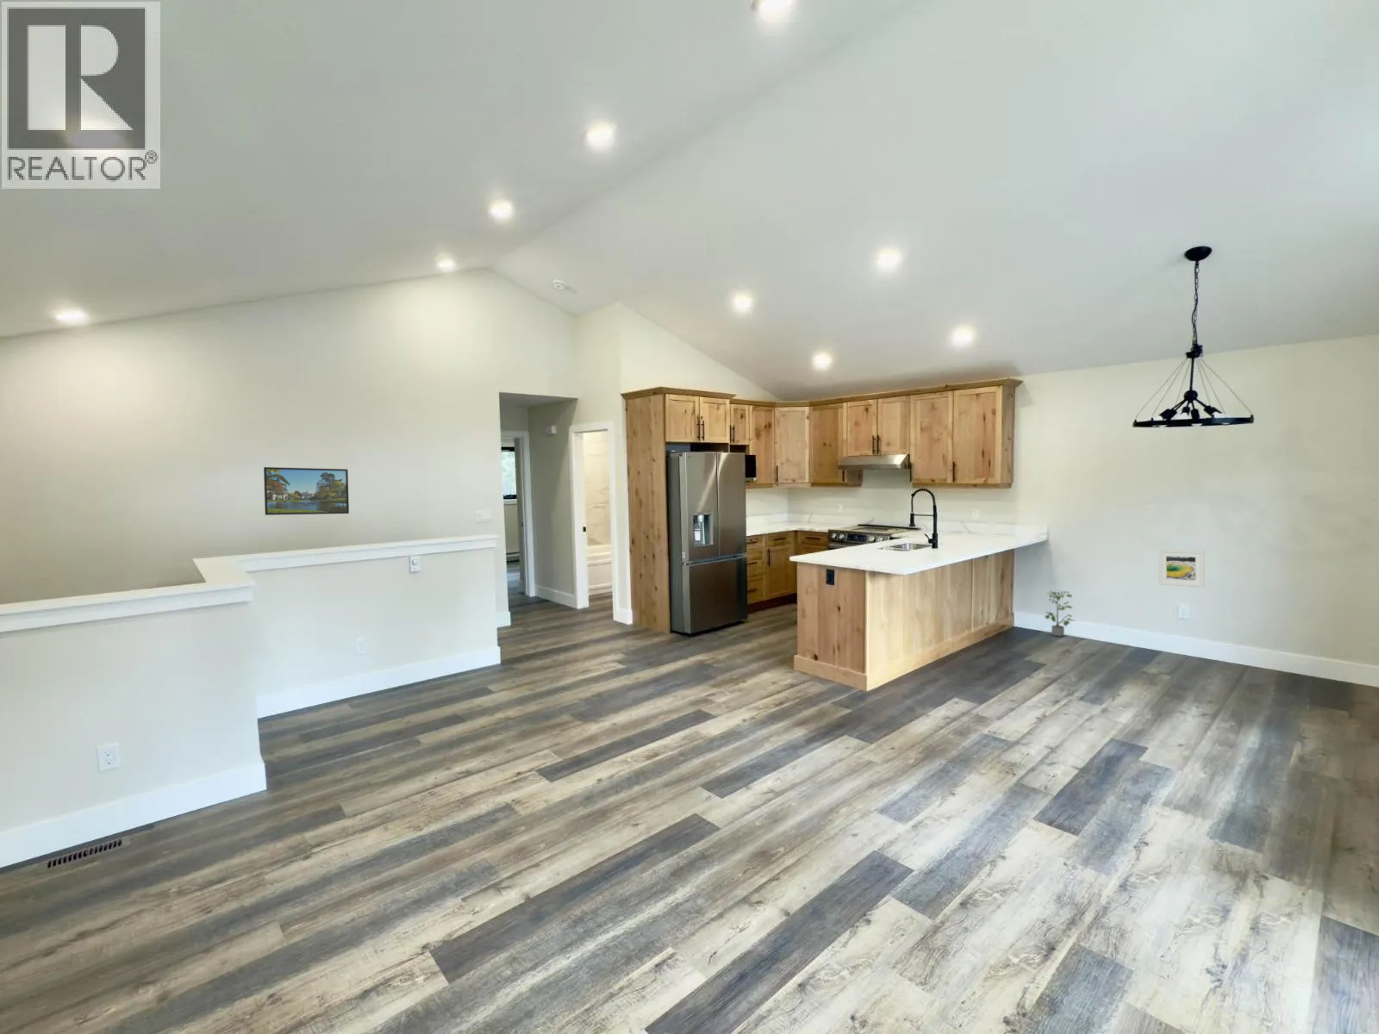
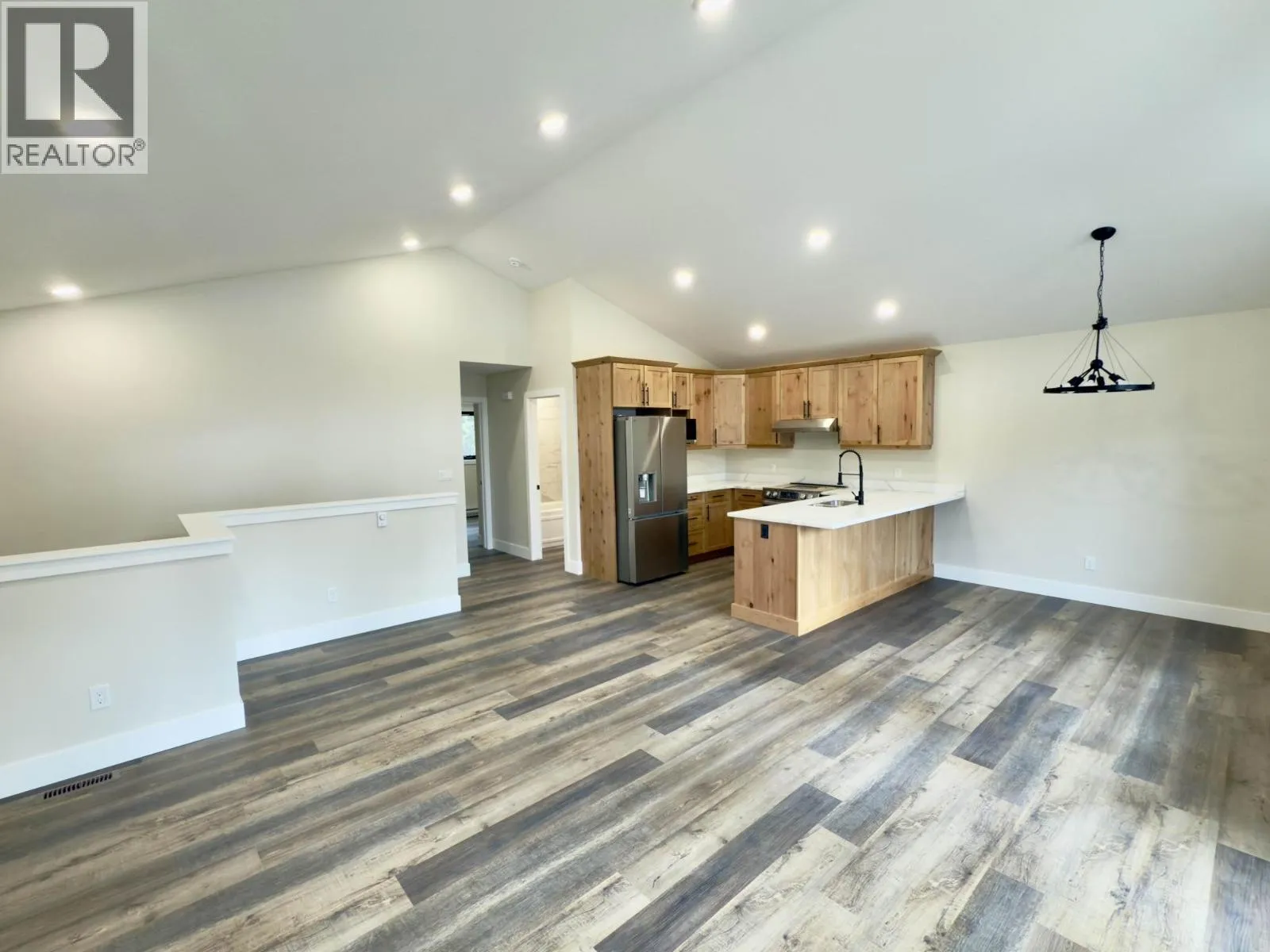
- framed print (307, 491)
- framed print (1180, 568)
- potted plant (1061, 609)
